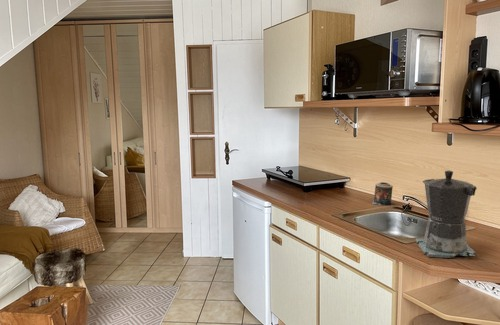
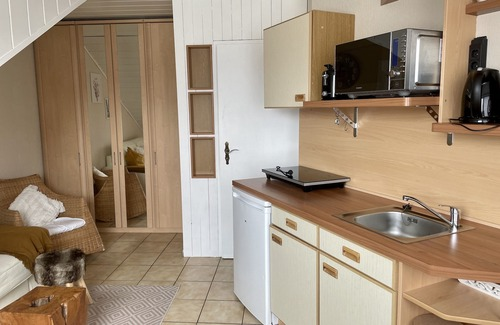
- coffee maker (447, 210)
- candle (380, 193)
